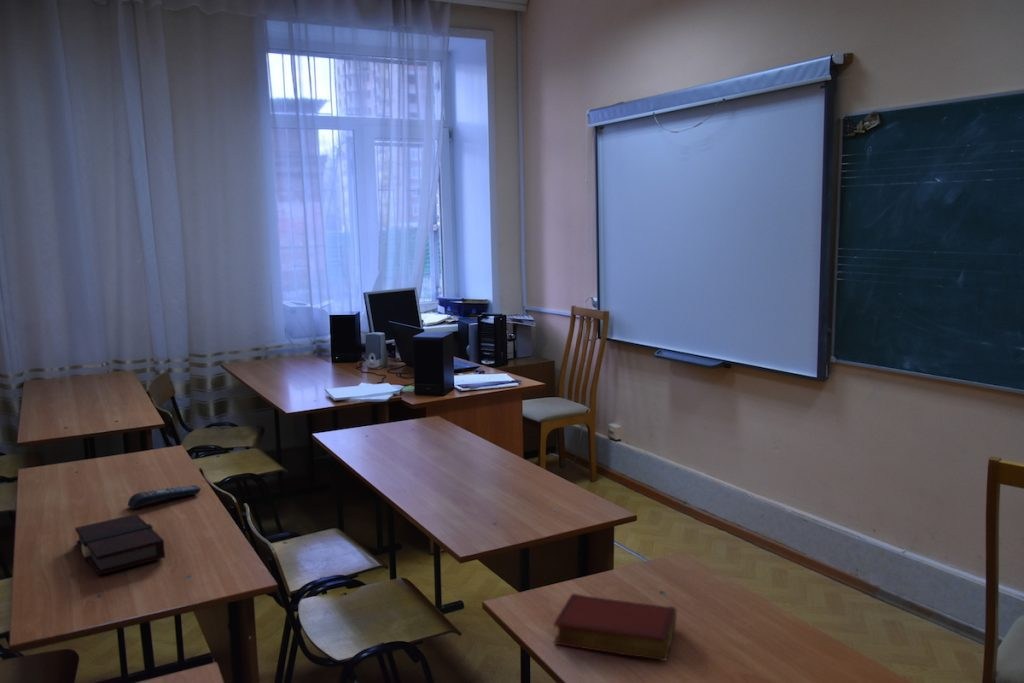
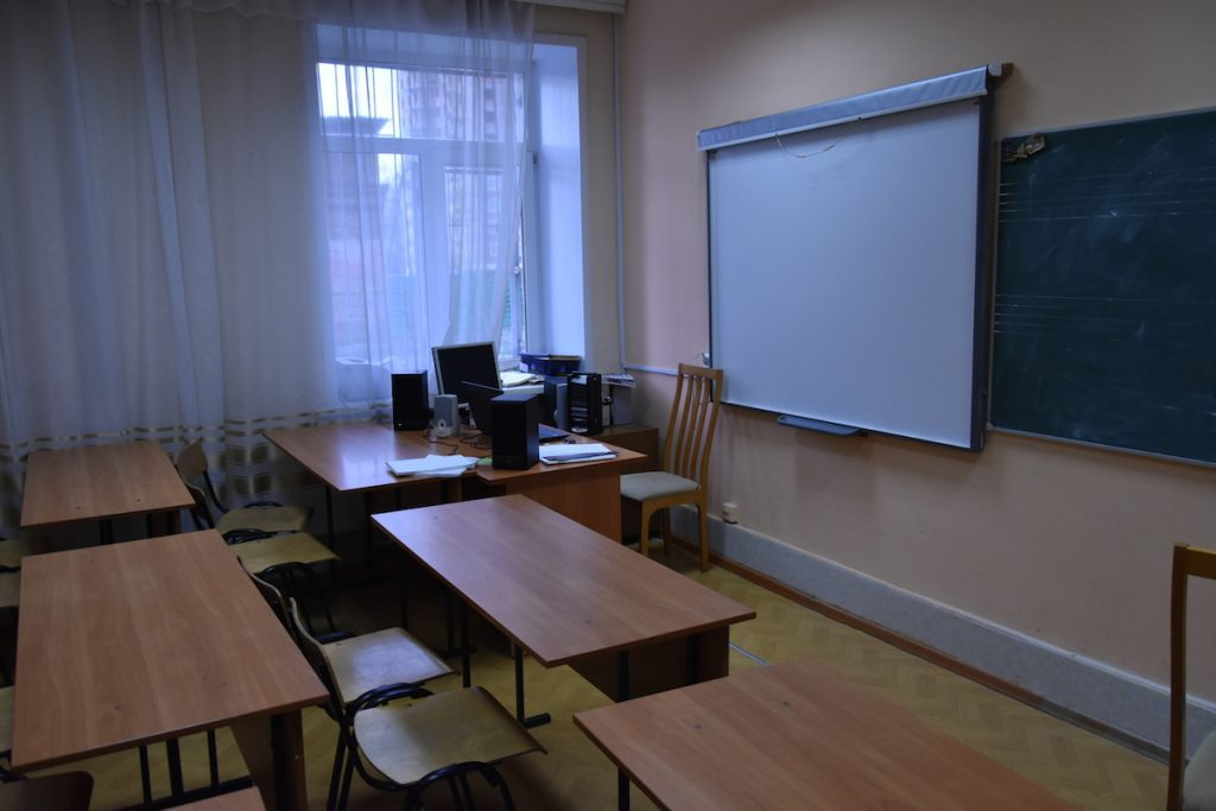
- book (616, 623)
- book (118, 542)
- remote control (164, 494)
